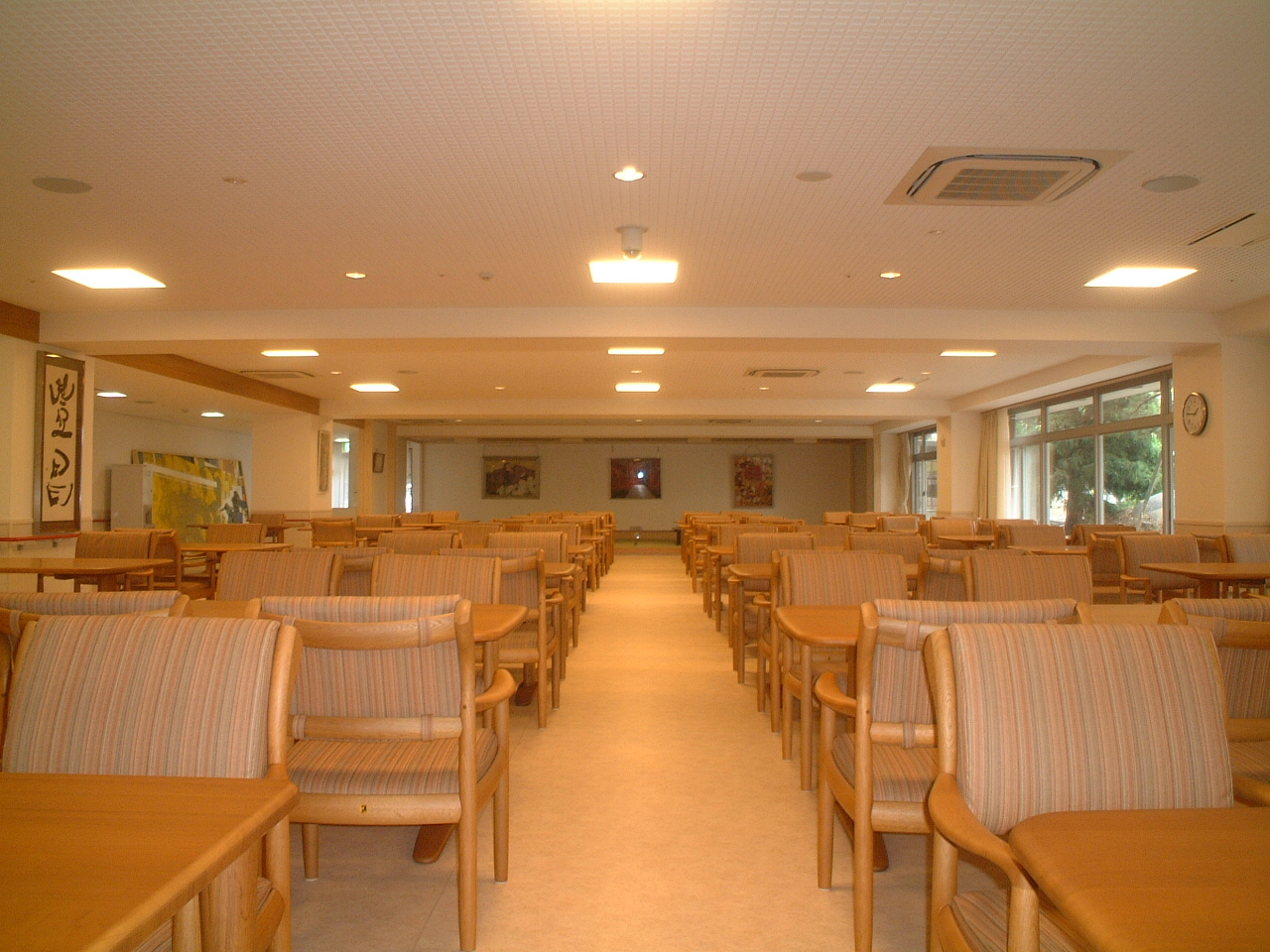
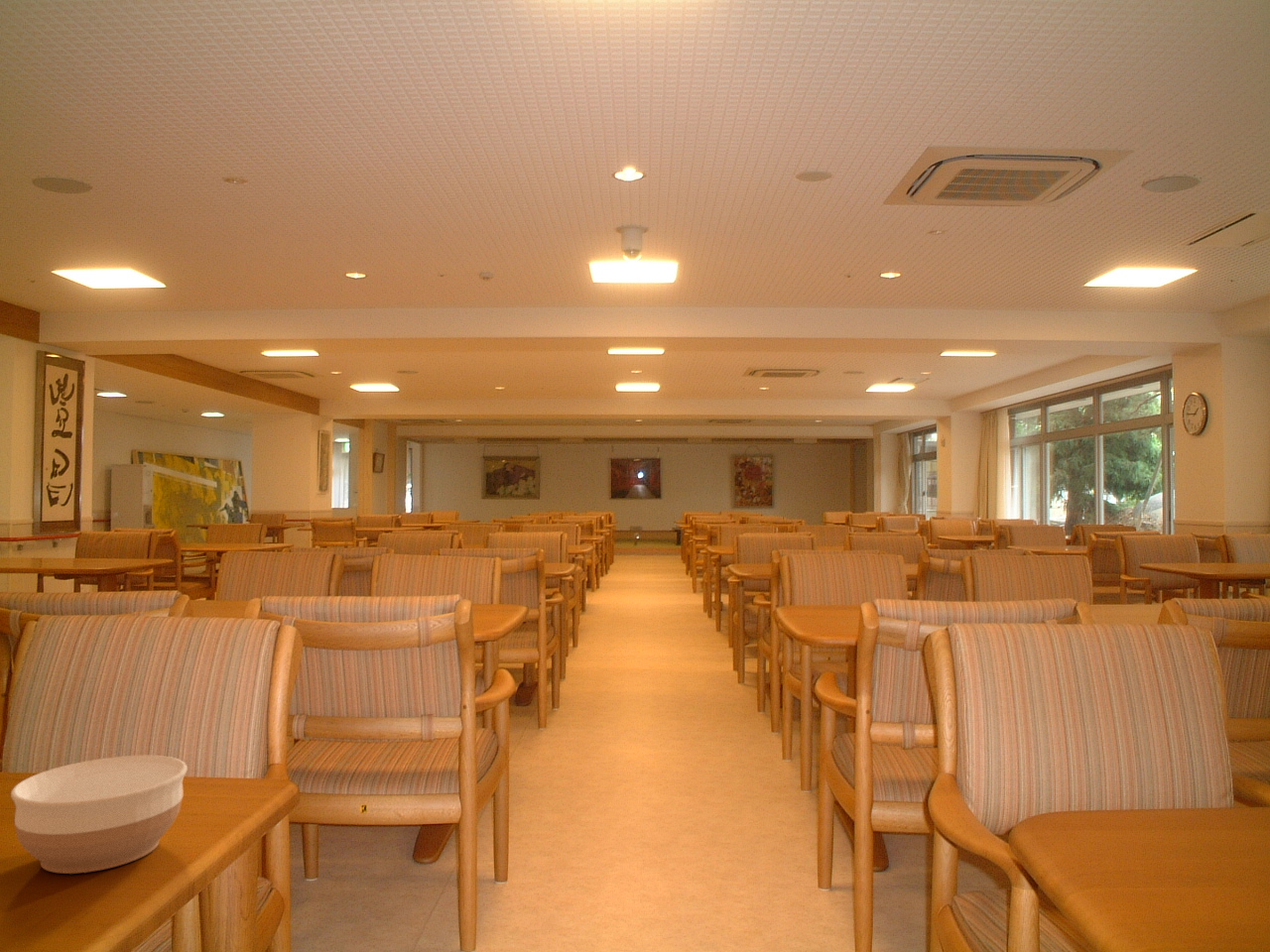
+ bowl (102, 813)
